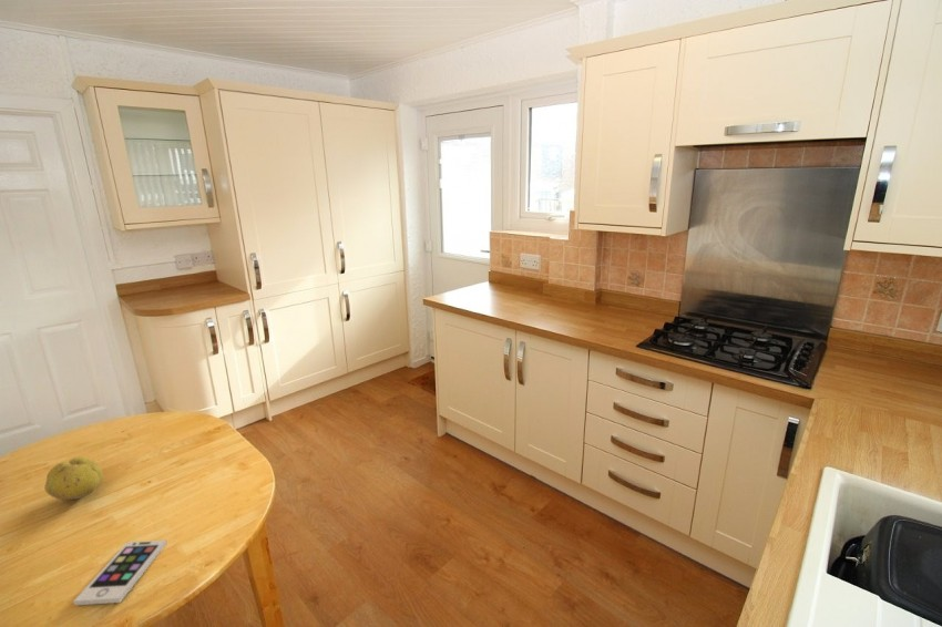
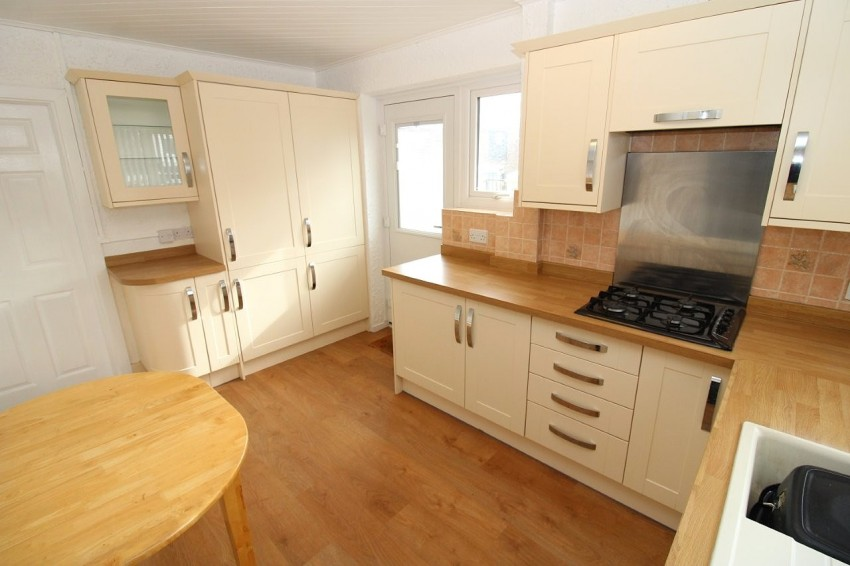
- smartphone (123, 569)
- fruit (74, 479)
